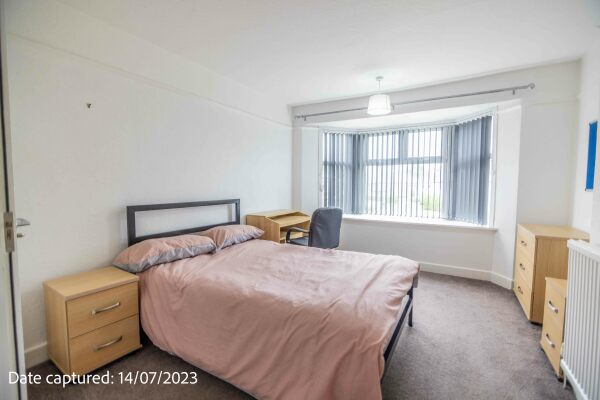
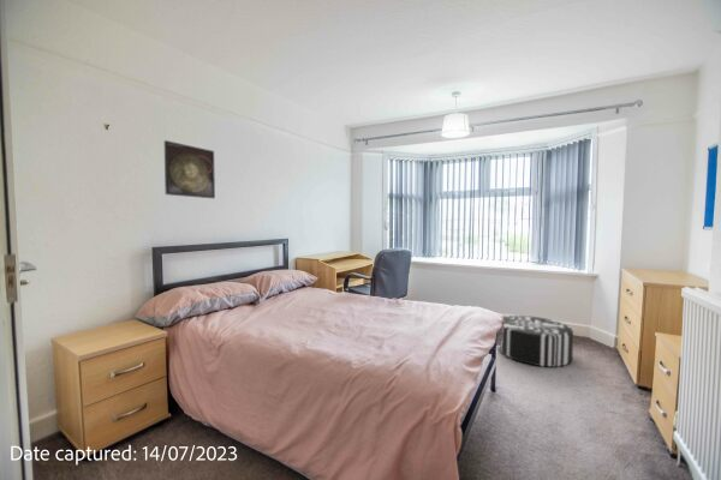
+ pouf (532, 338)
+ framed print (191, 170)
